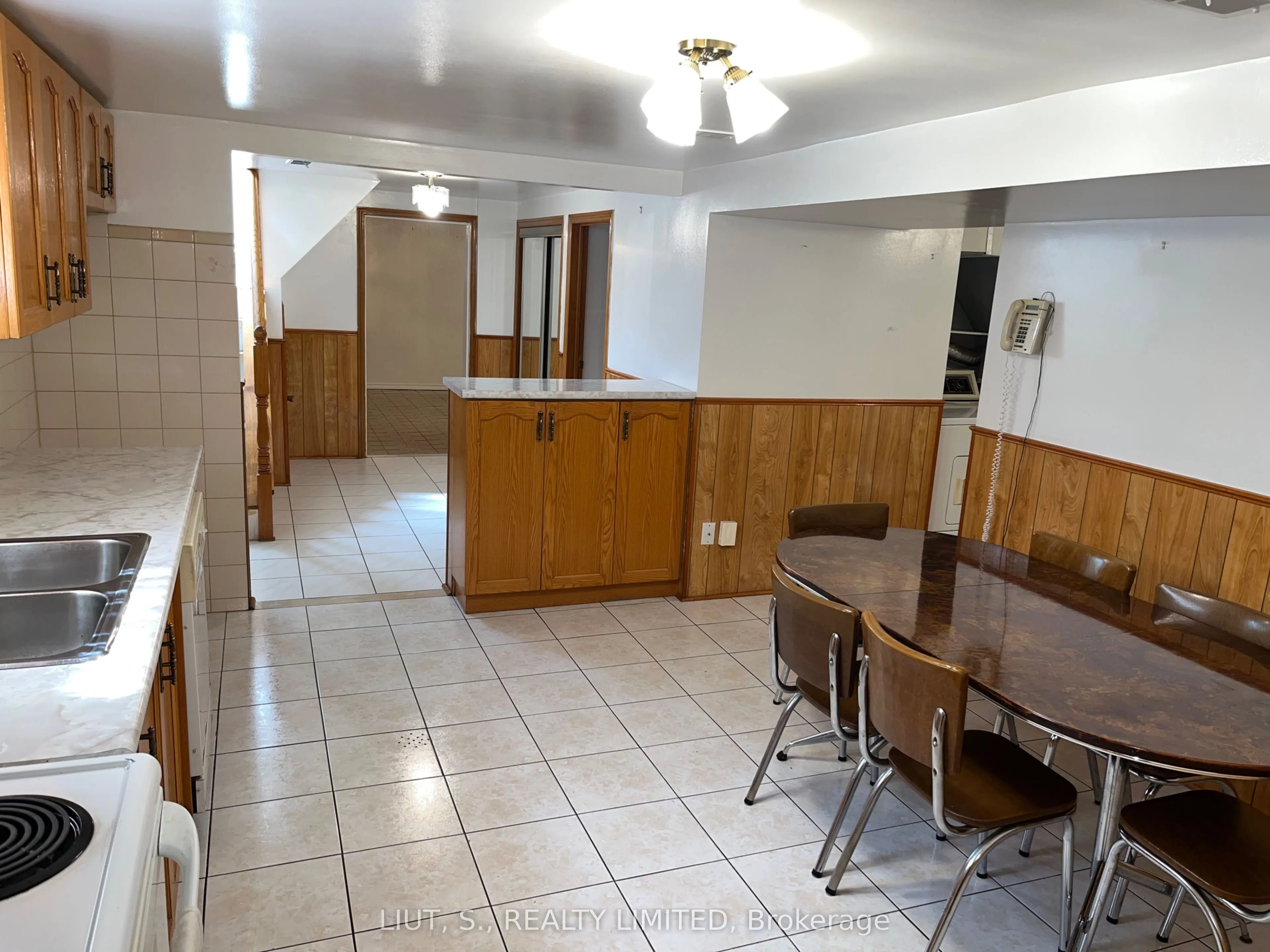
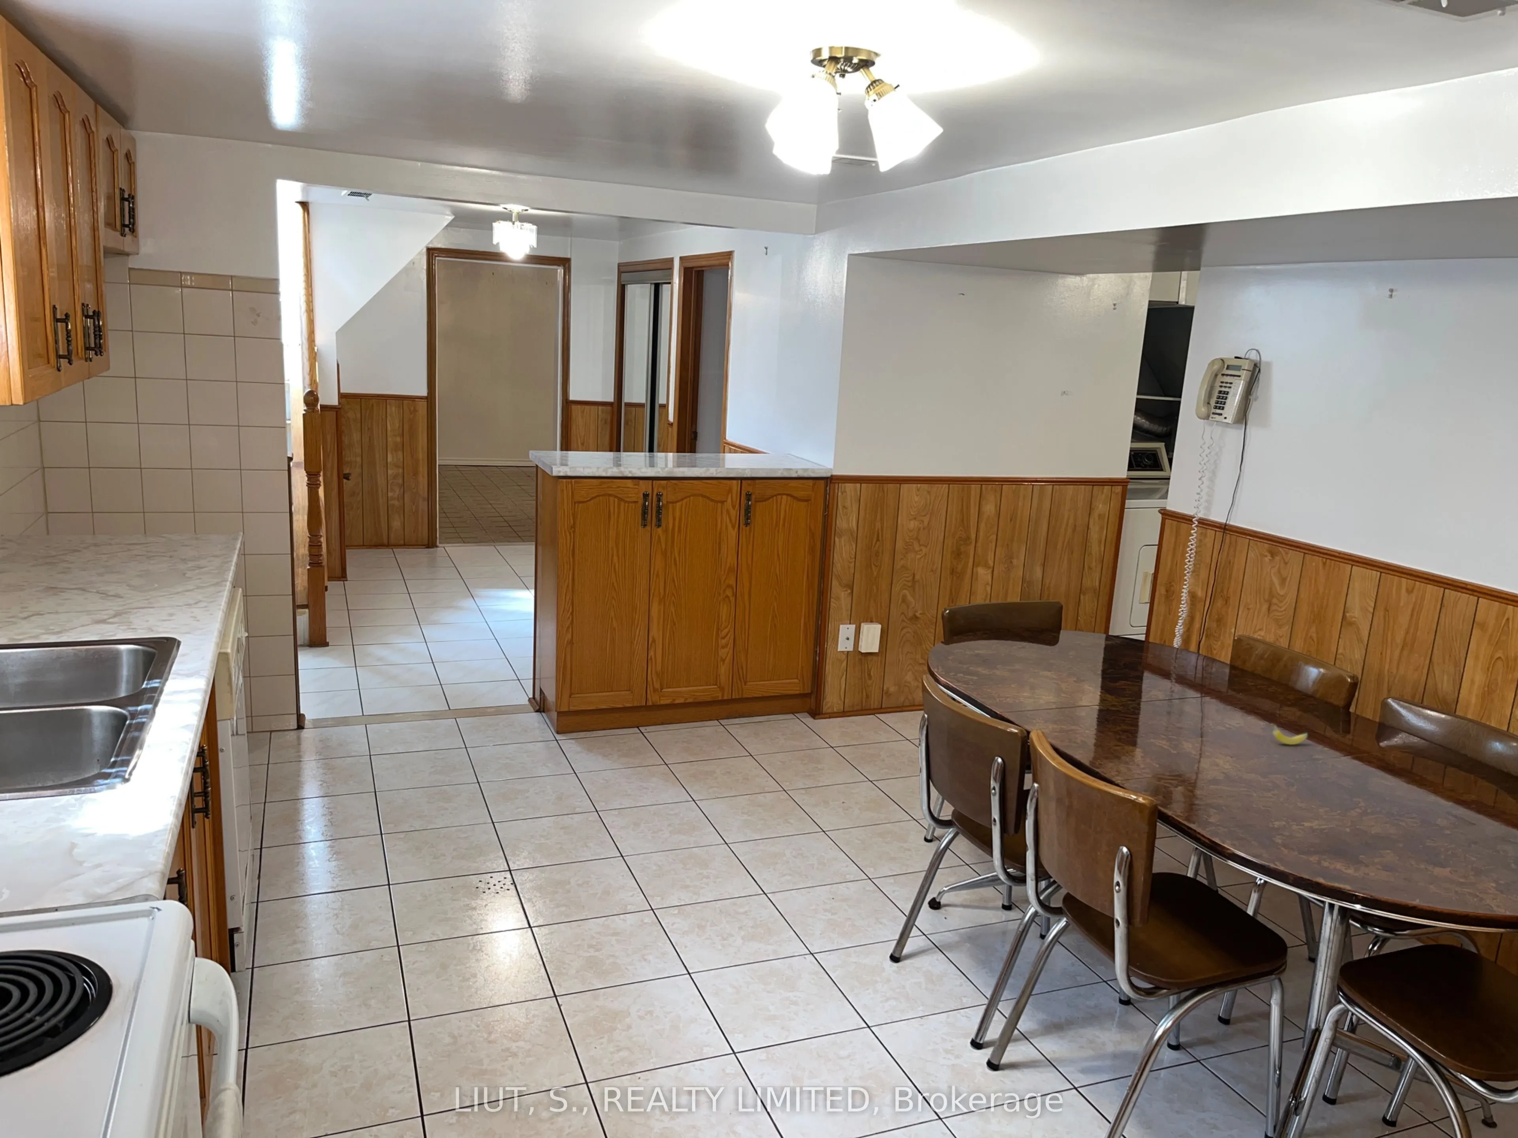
+ fruit (1287, 736)
